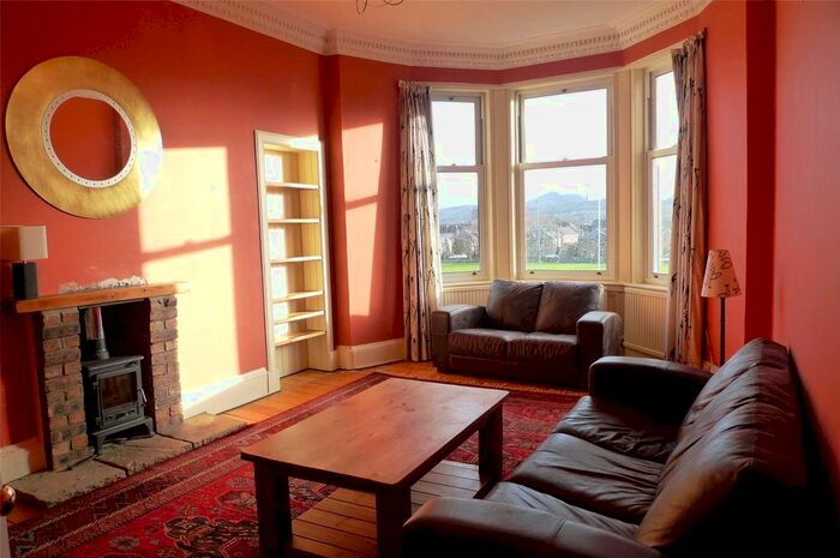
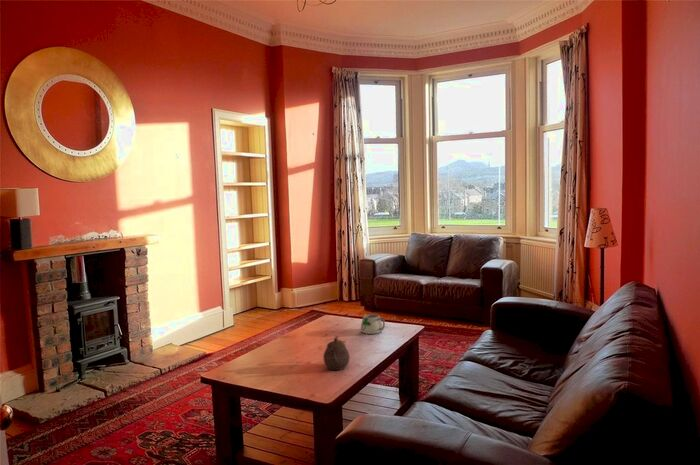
+ mug (372, 324)
+ teapot (336, 352)
